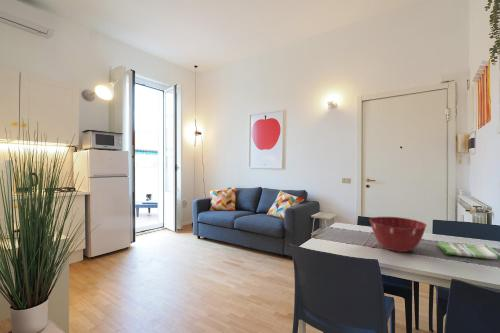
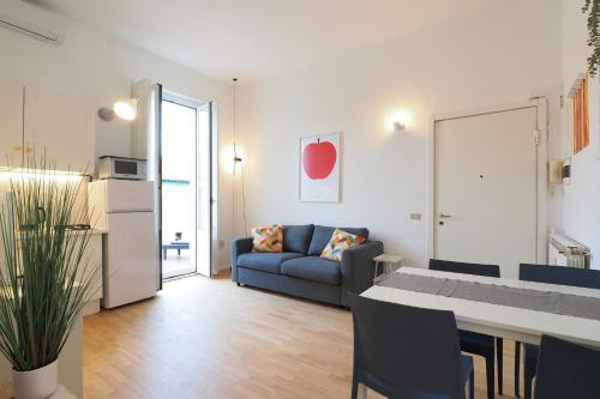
- dish towel (467, 249)
- mixing bowl (396, 234)
